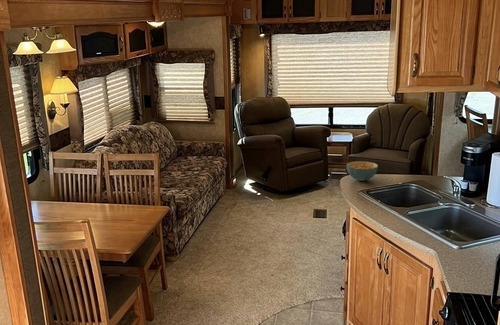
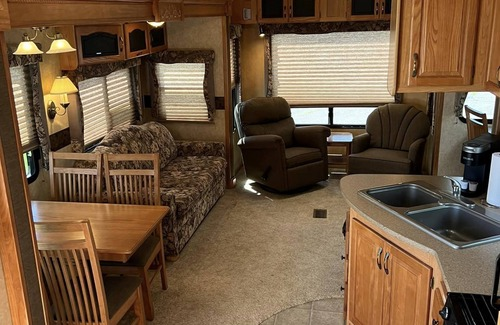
- cereal bowl (361, 172)
